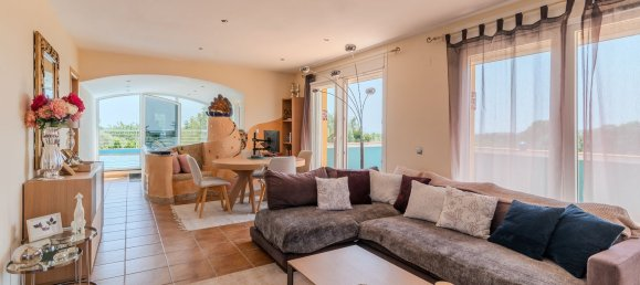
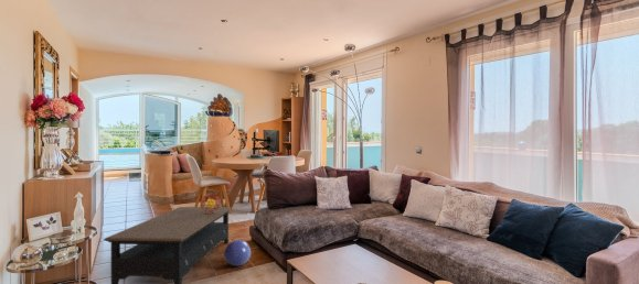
+ decorative sphere (210, 203)
+ ball (237, 252)
+ coffee table (180, 241)
